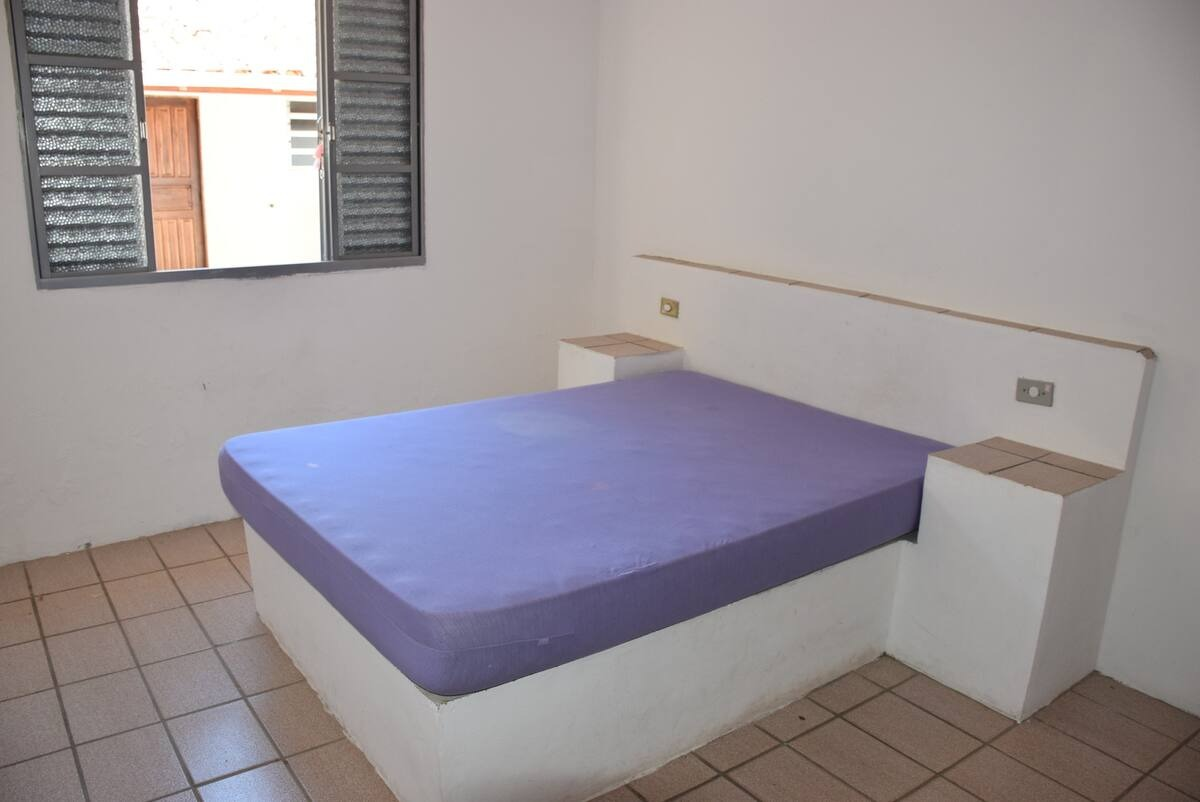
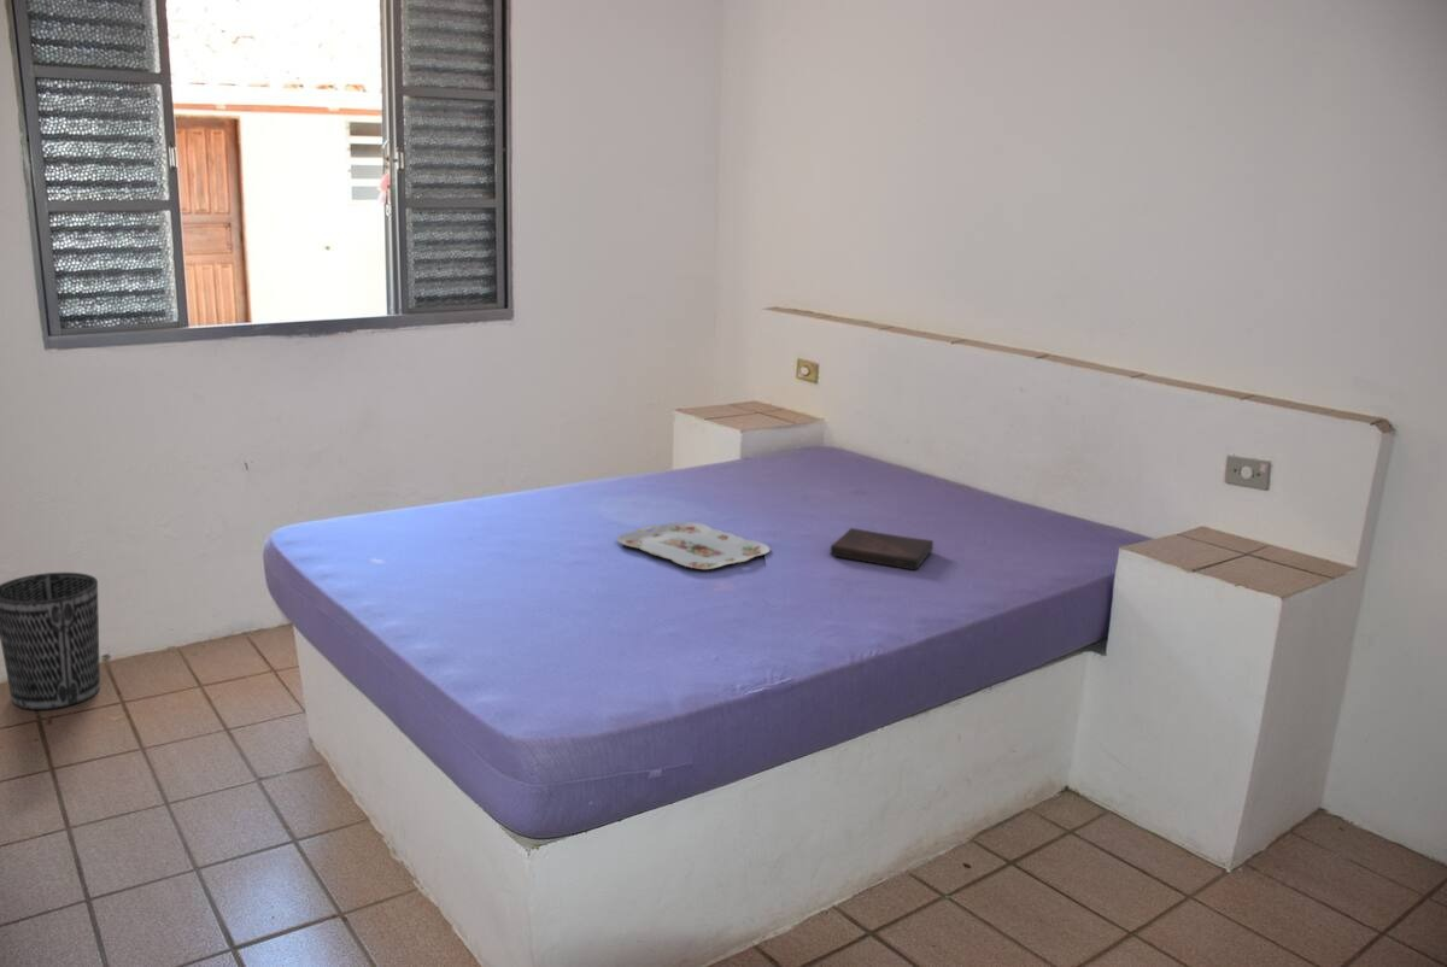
+ wastebasket (51, 640)
+ serving tray (692, 545)
+ book (881, 547)
